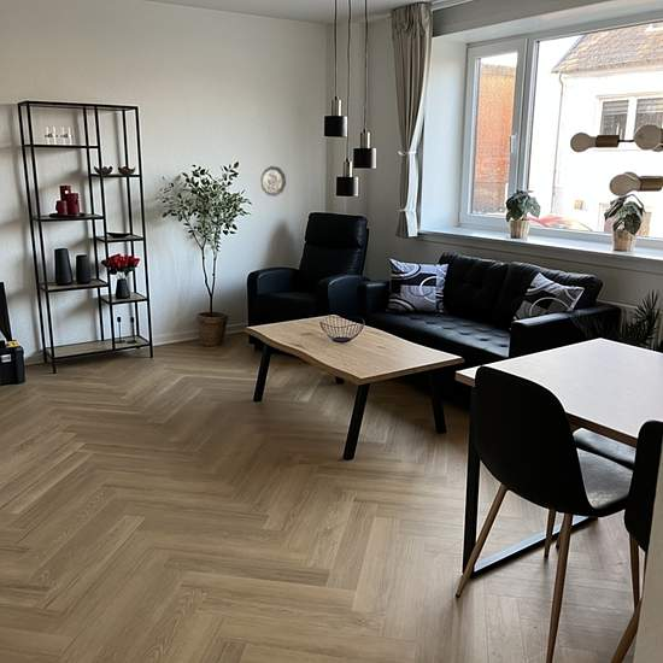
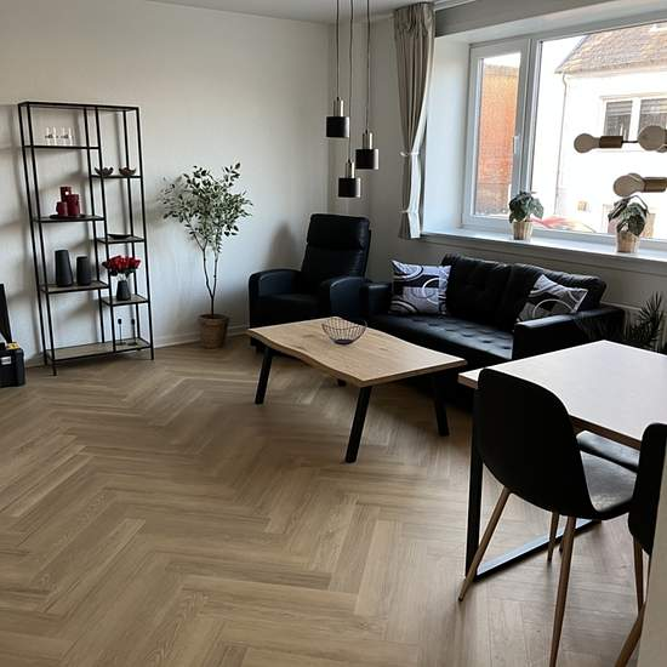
- decorative plate (272, 181)
